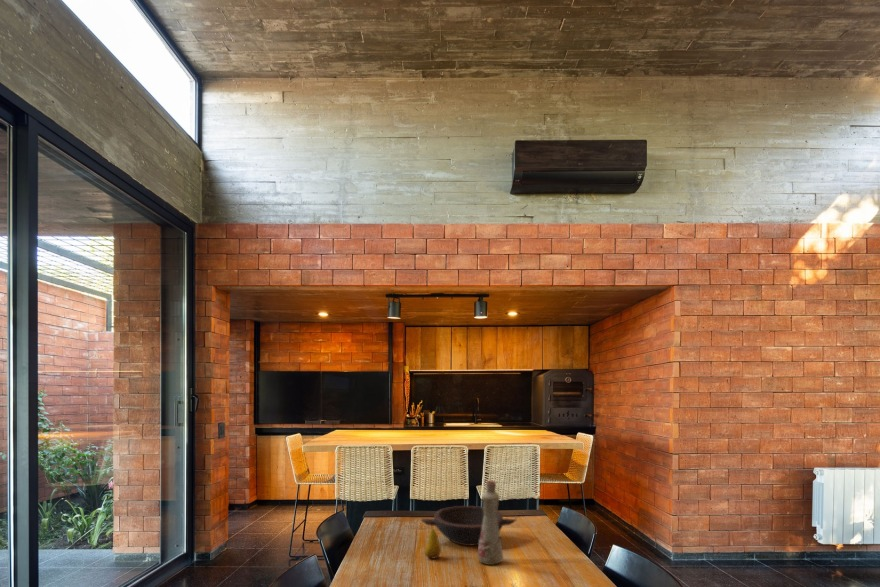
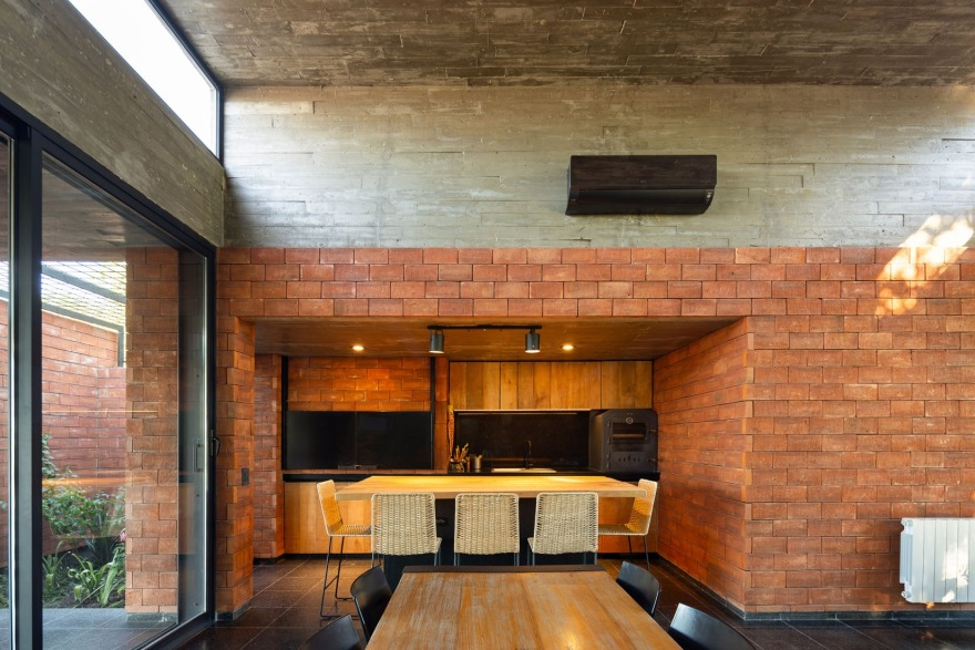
- fruit (432, 540)
- bottle (490, 520)
- bowl (468, 527)
